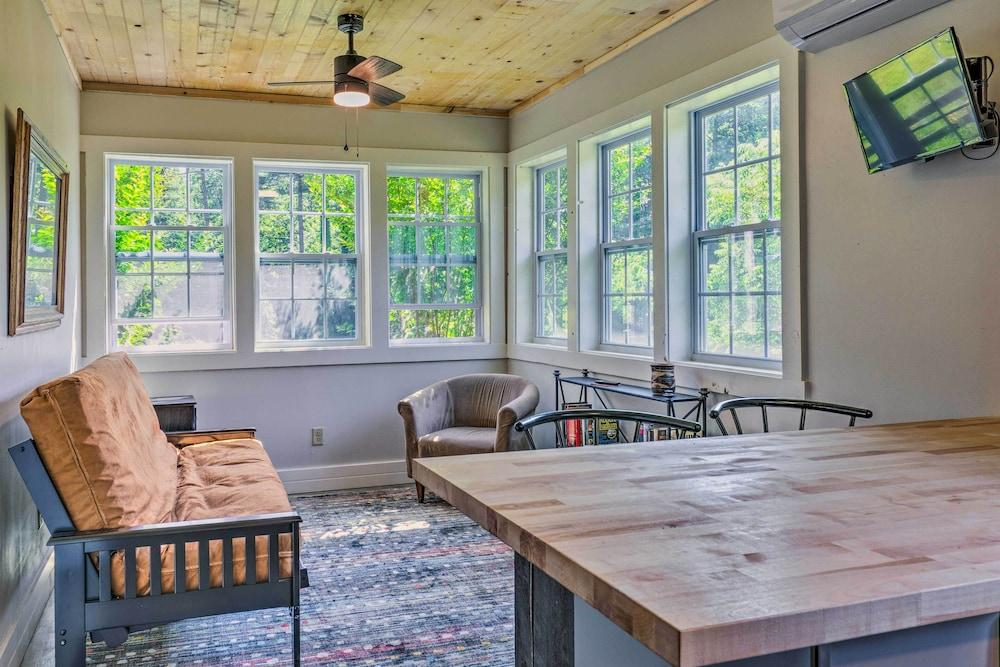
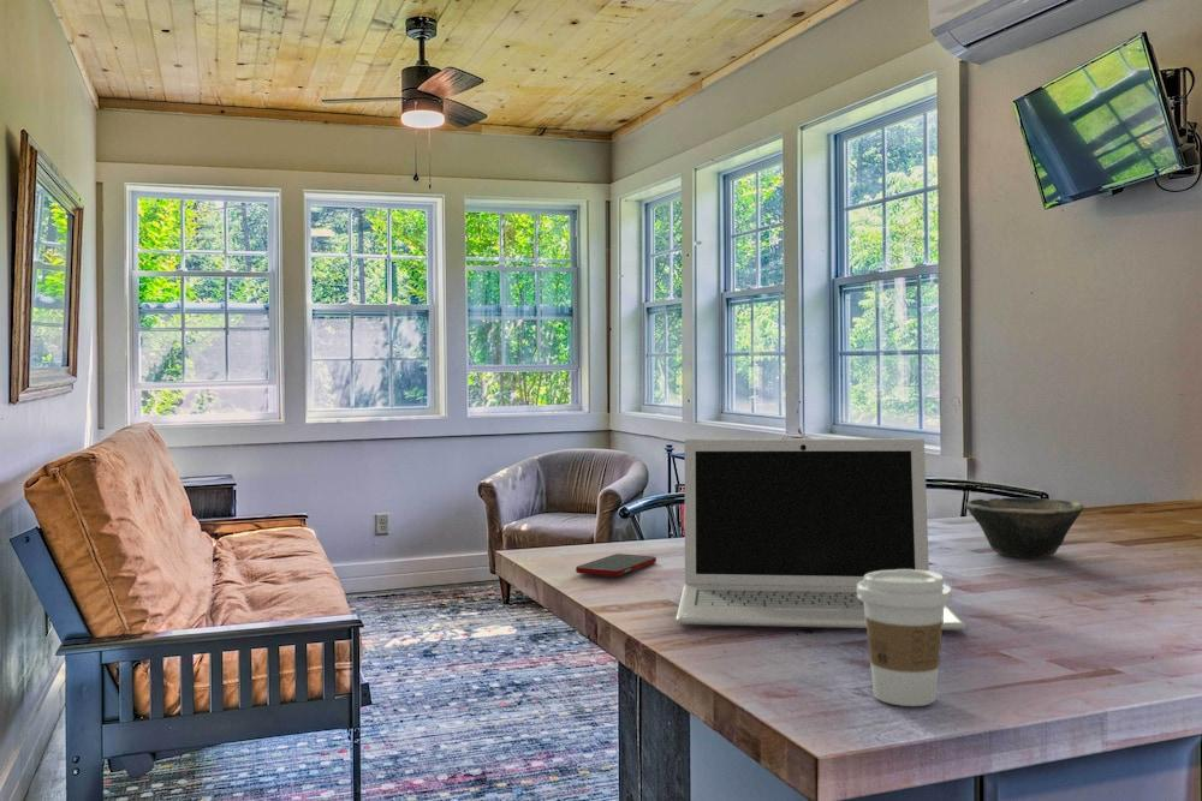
+ bowl (1023, 527)
+ laptop (809, 524)
+ cell phone (617, 564)
+ coffee cup (904, 635)
